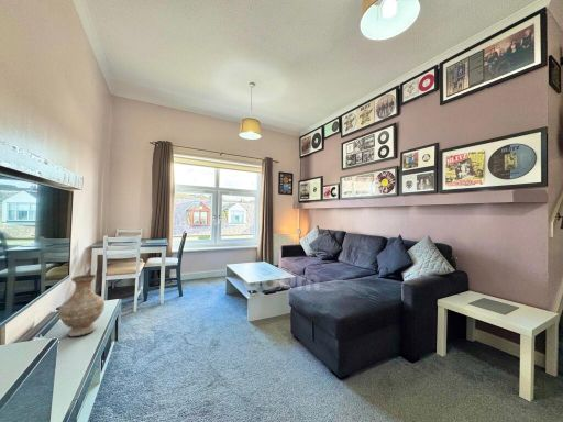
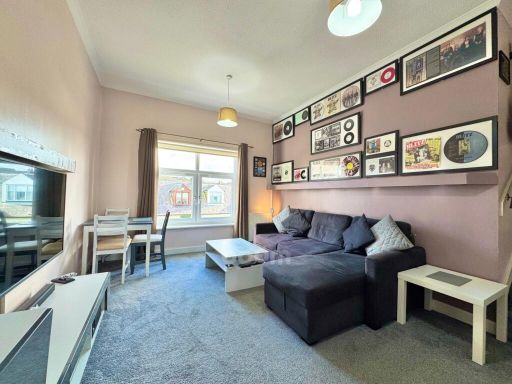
- vase (82, 303)
